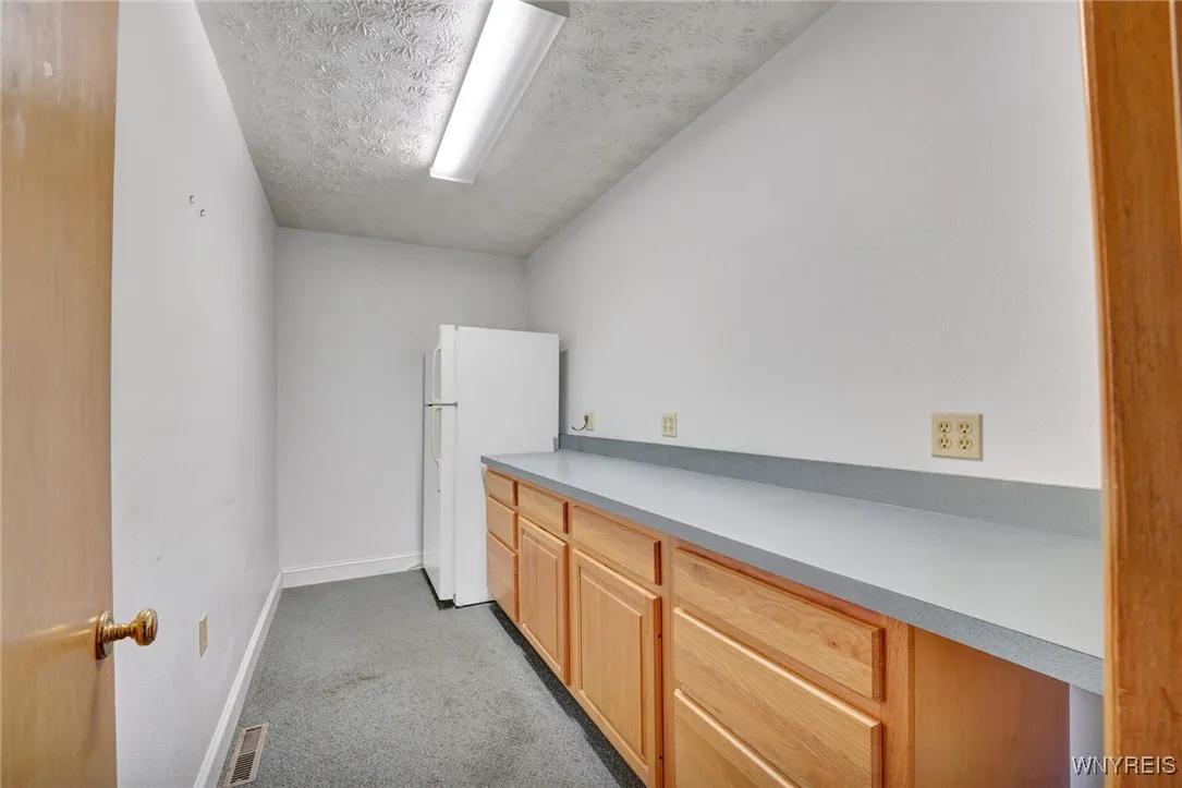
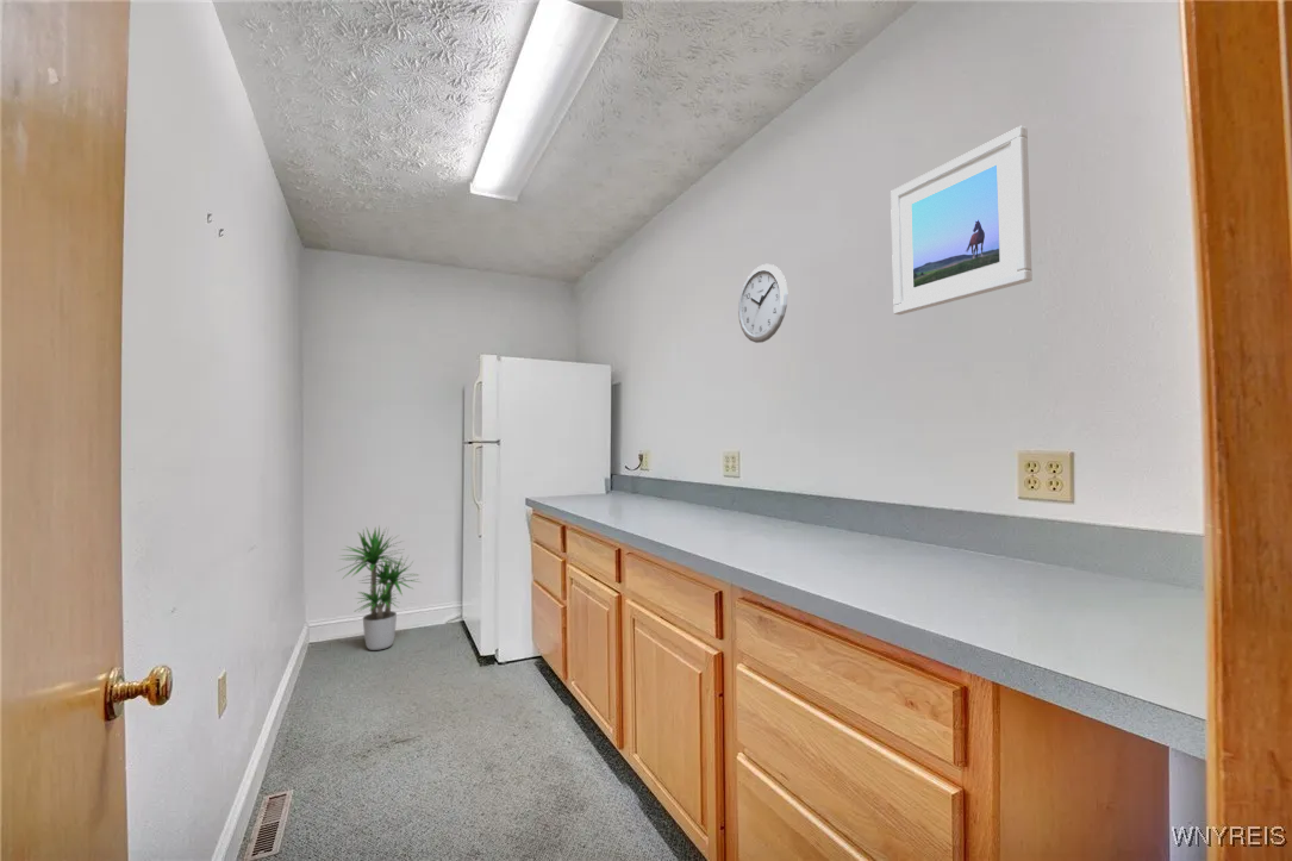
+ potted plant (380, 585)
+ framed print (953, 230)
+ wall clock (760, 304)
